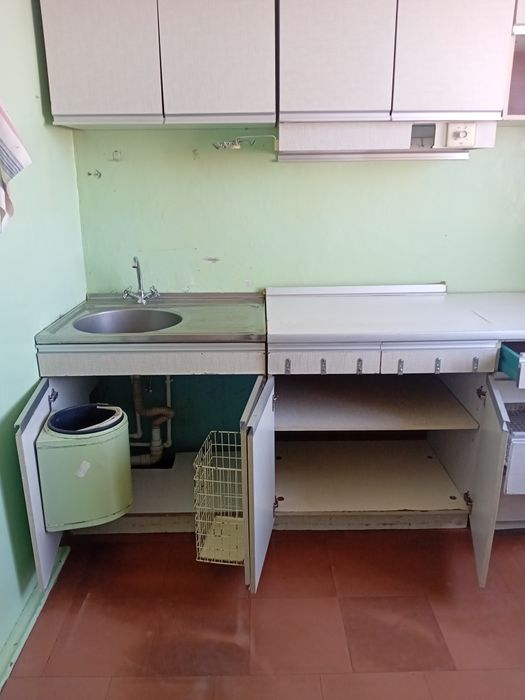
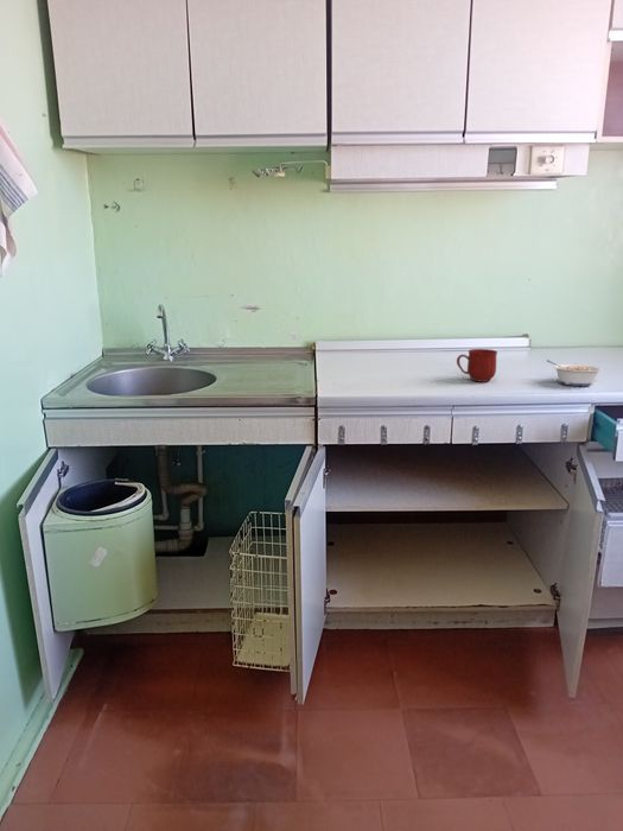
+ mug (476, 364)
+ legume (574, 373)
